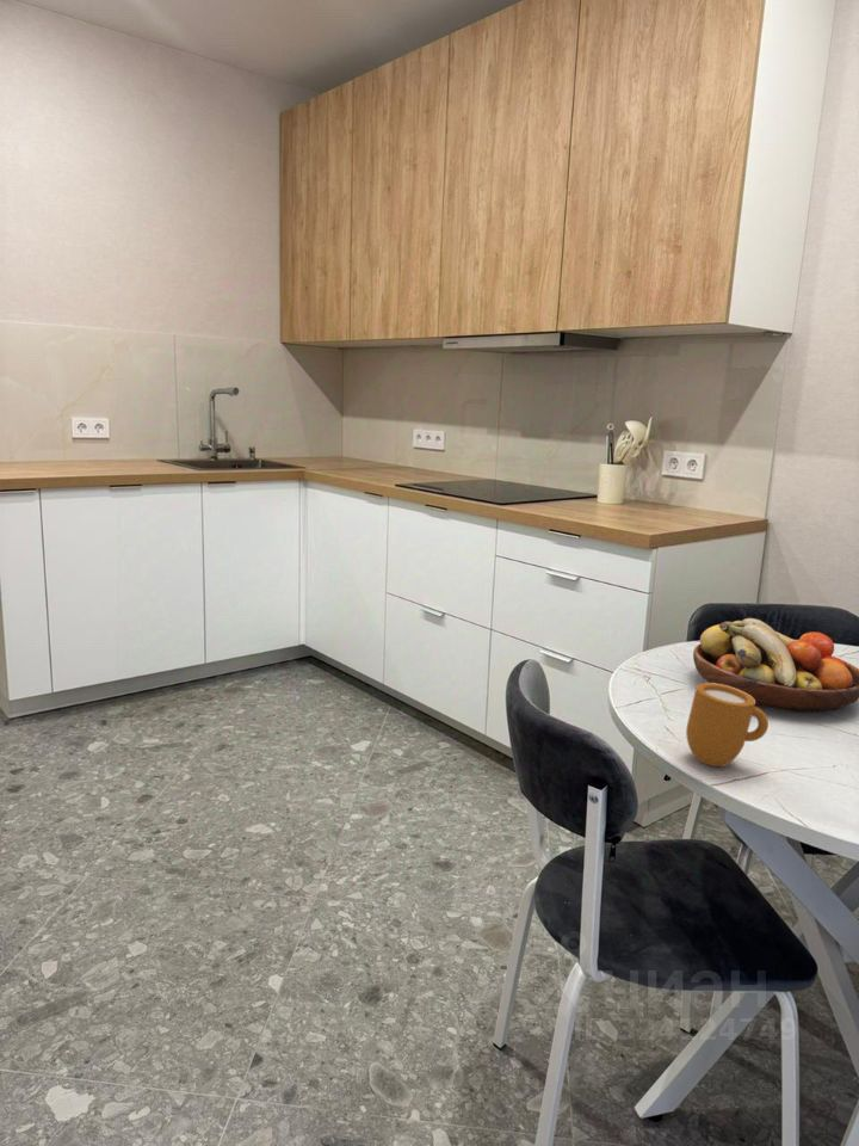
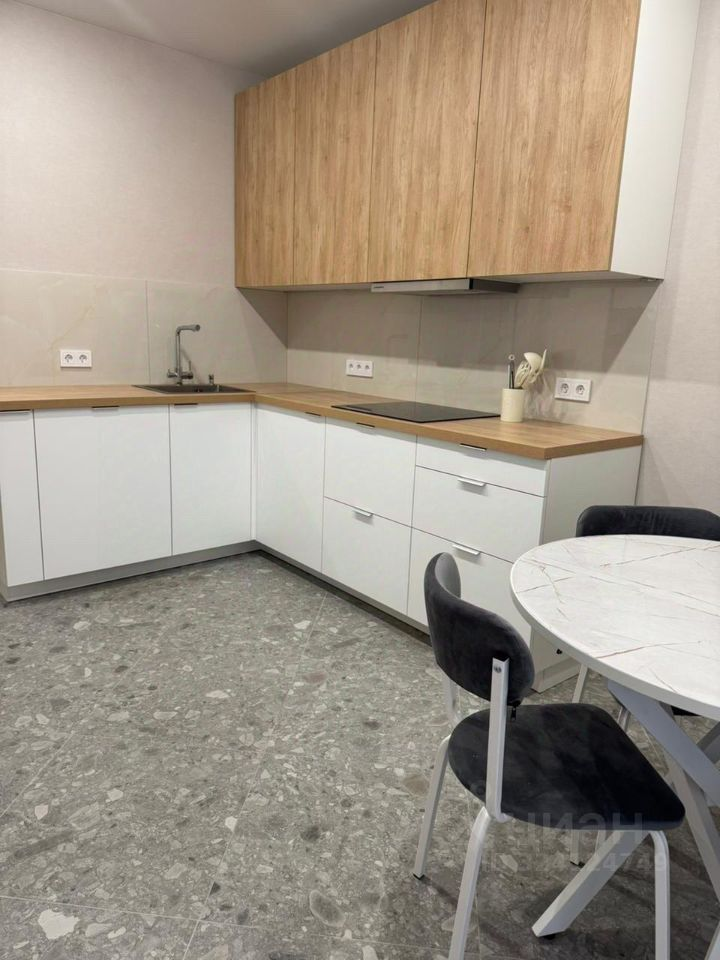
- fruit bowl (778, 657)
- mug (727, 727)
